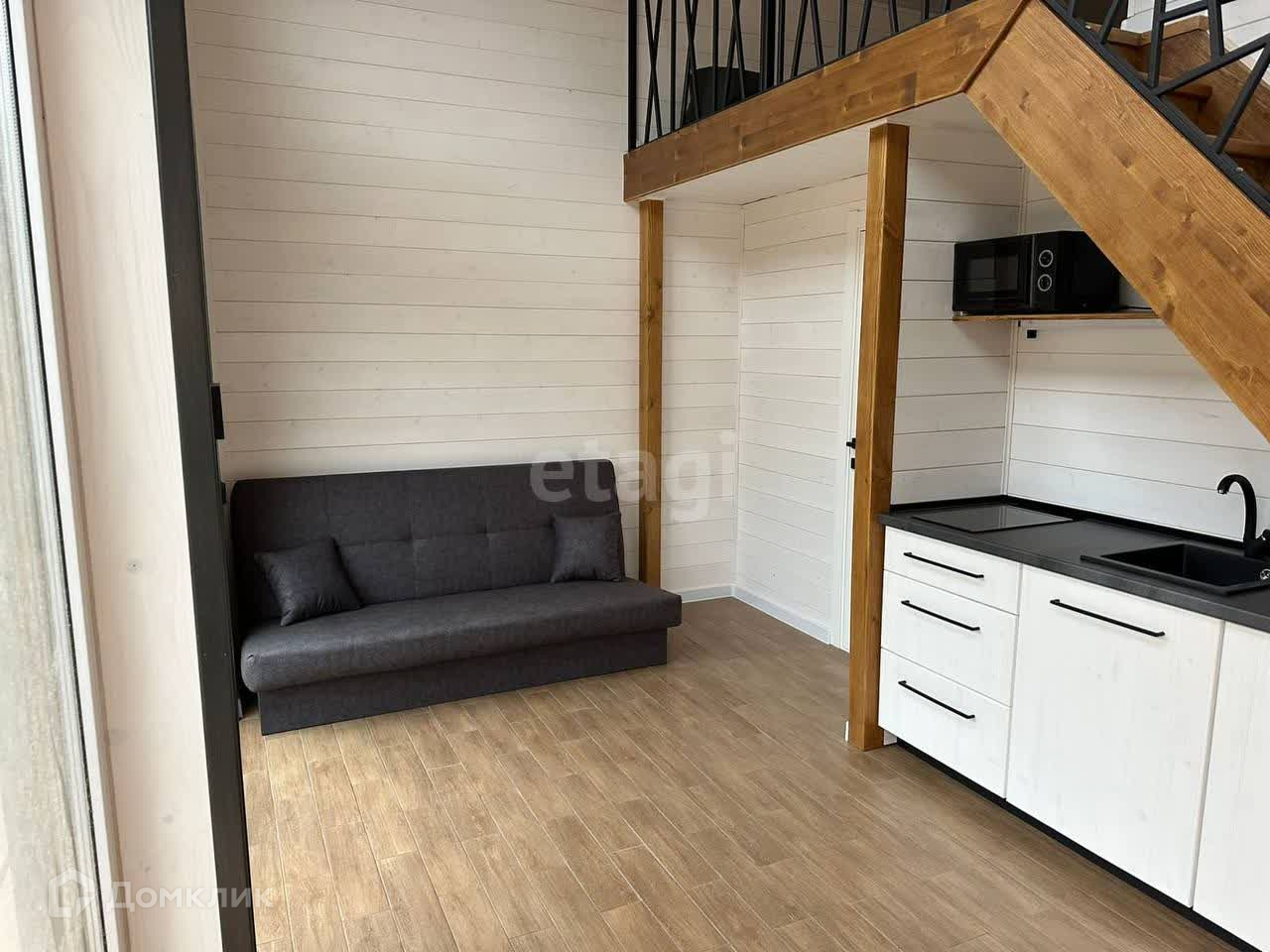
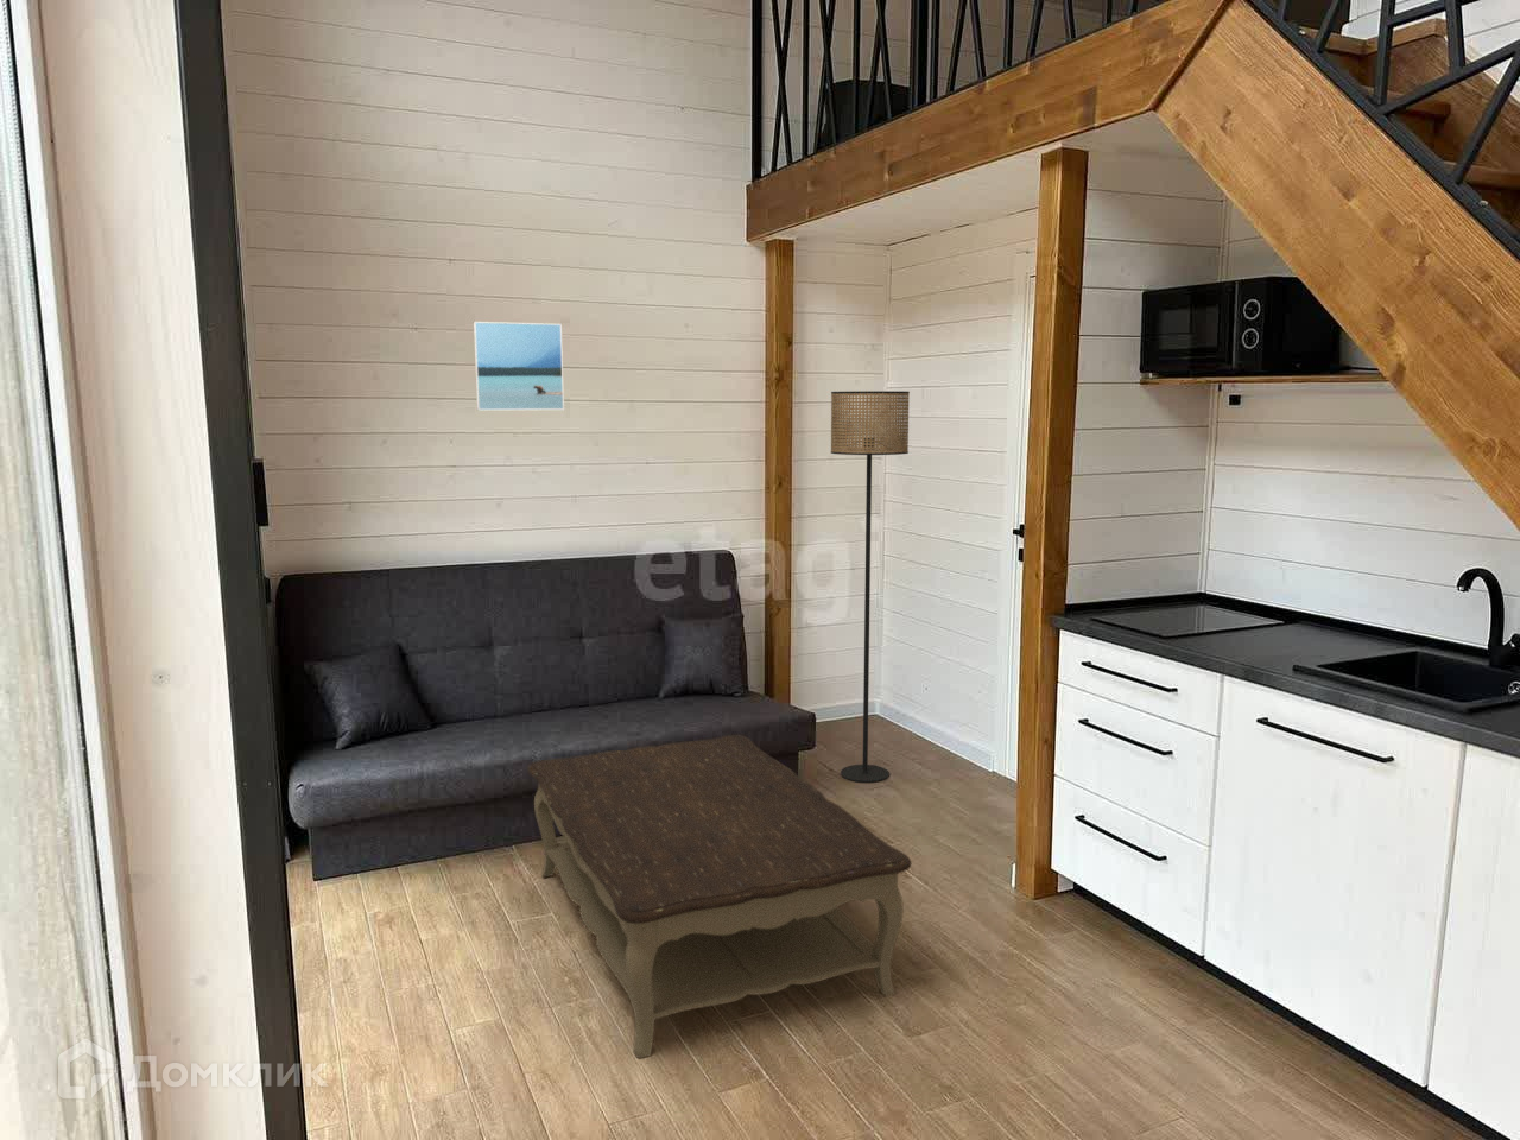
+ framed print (519, 365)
+ floor lamp (867, 588)
+ coffee table (697, 866)
